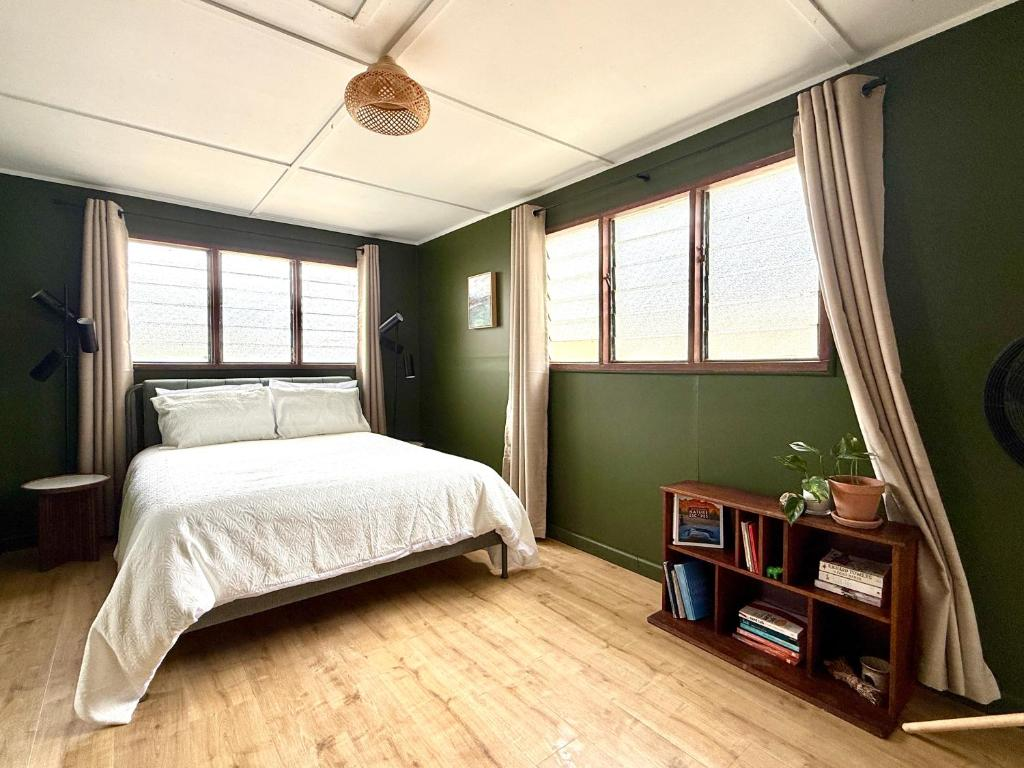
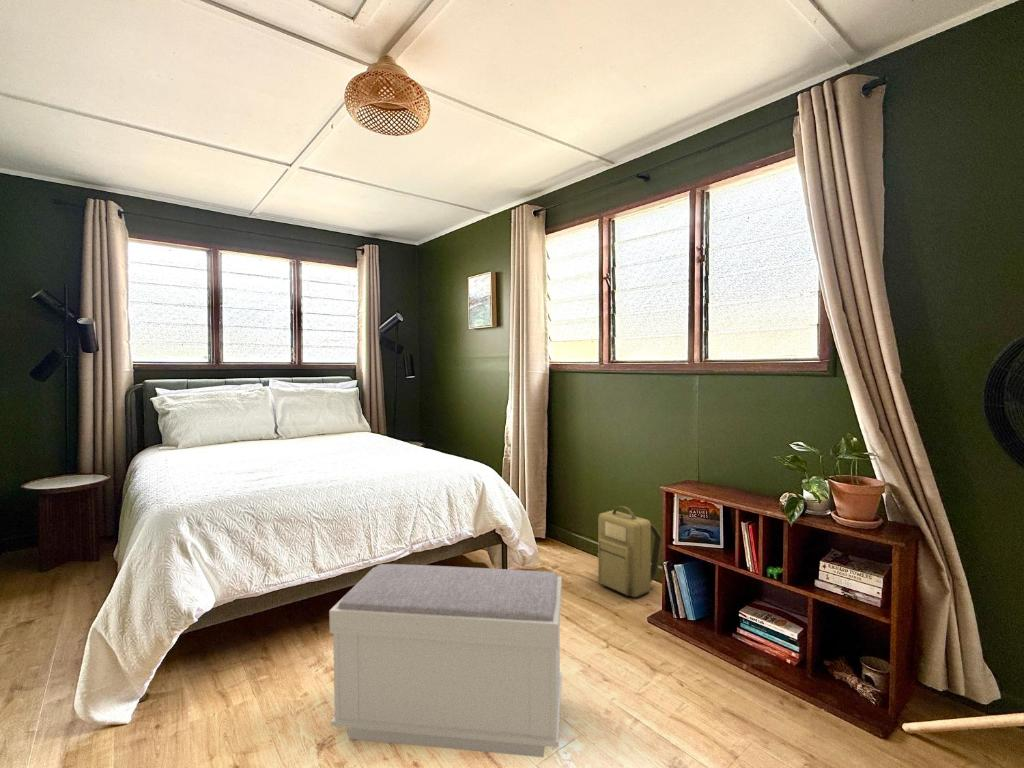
+ bench (454, 648)
+ backpack (626, 545)
